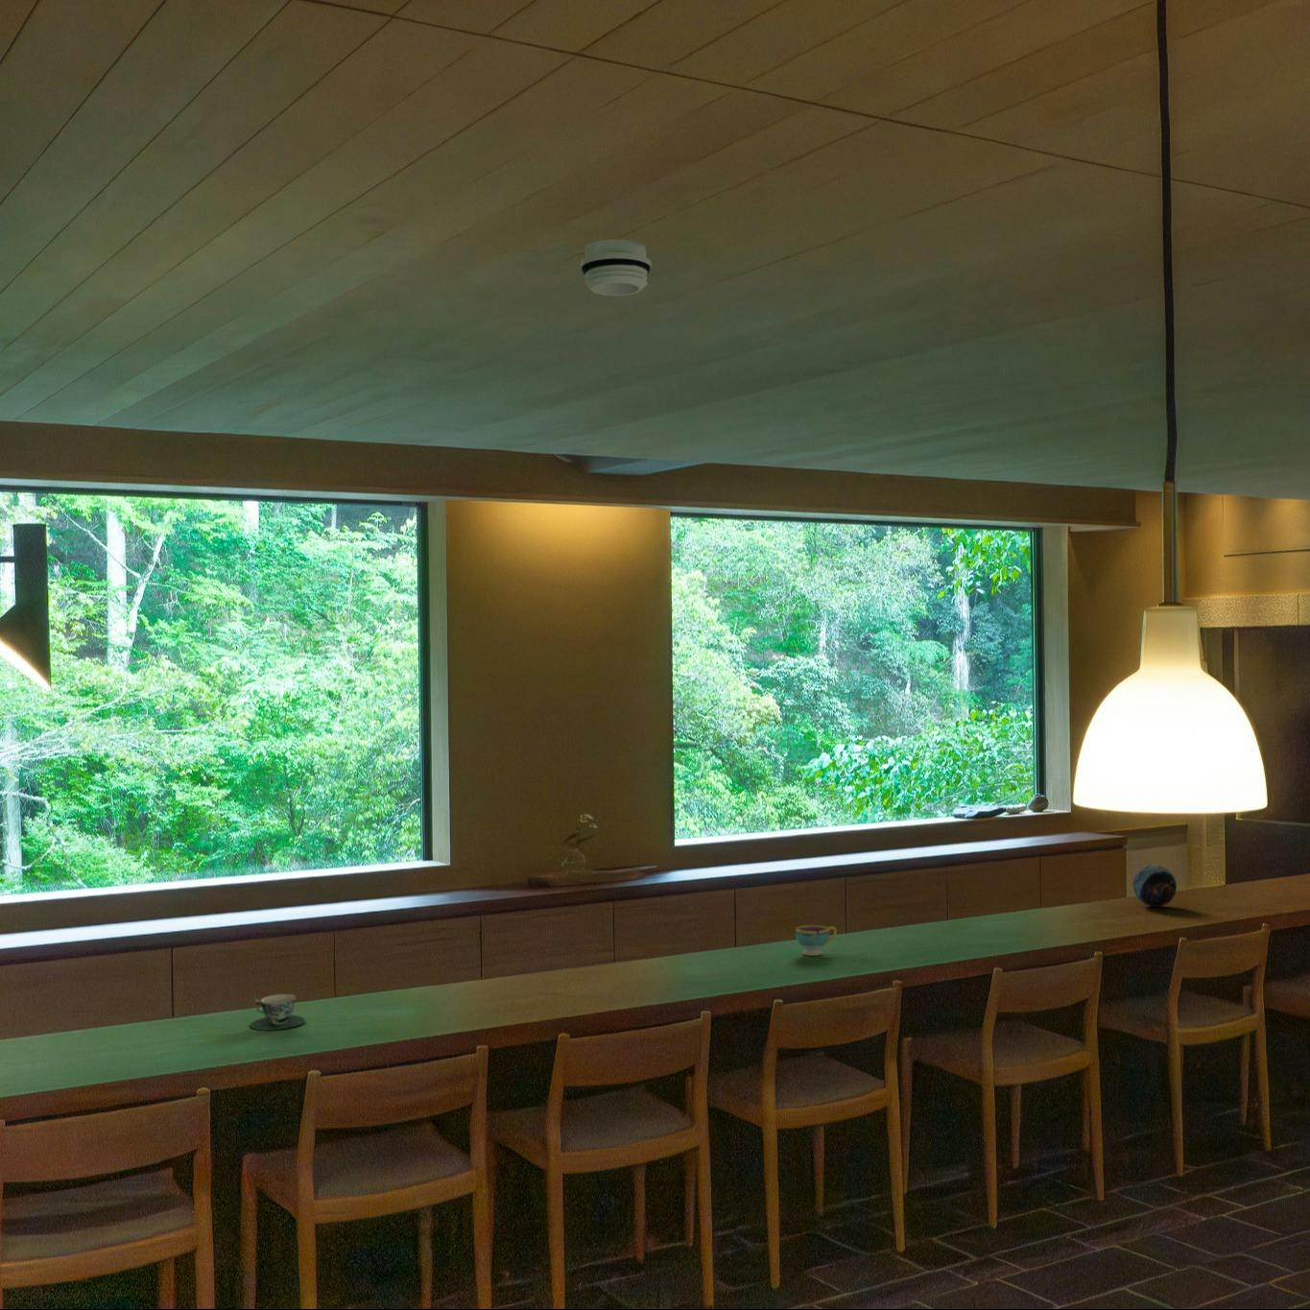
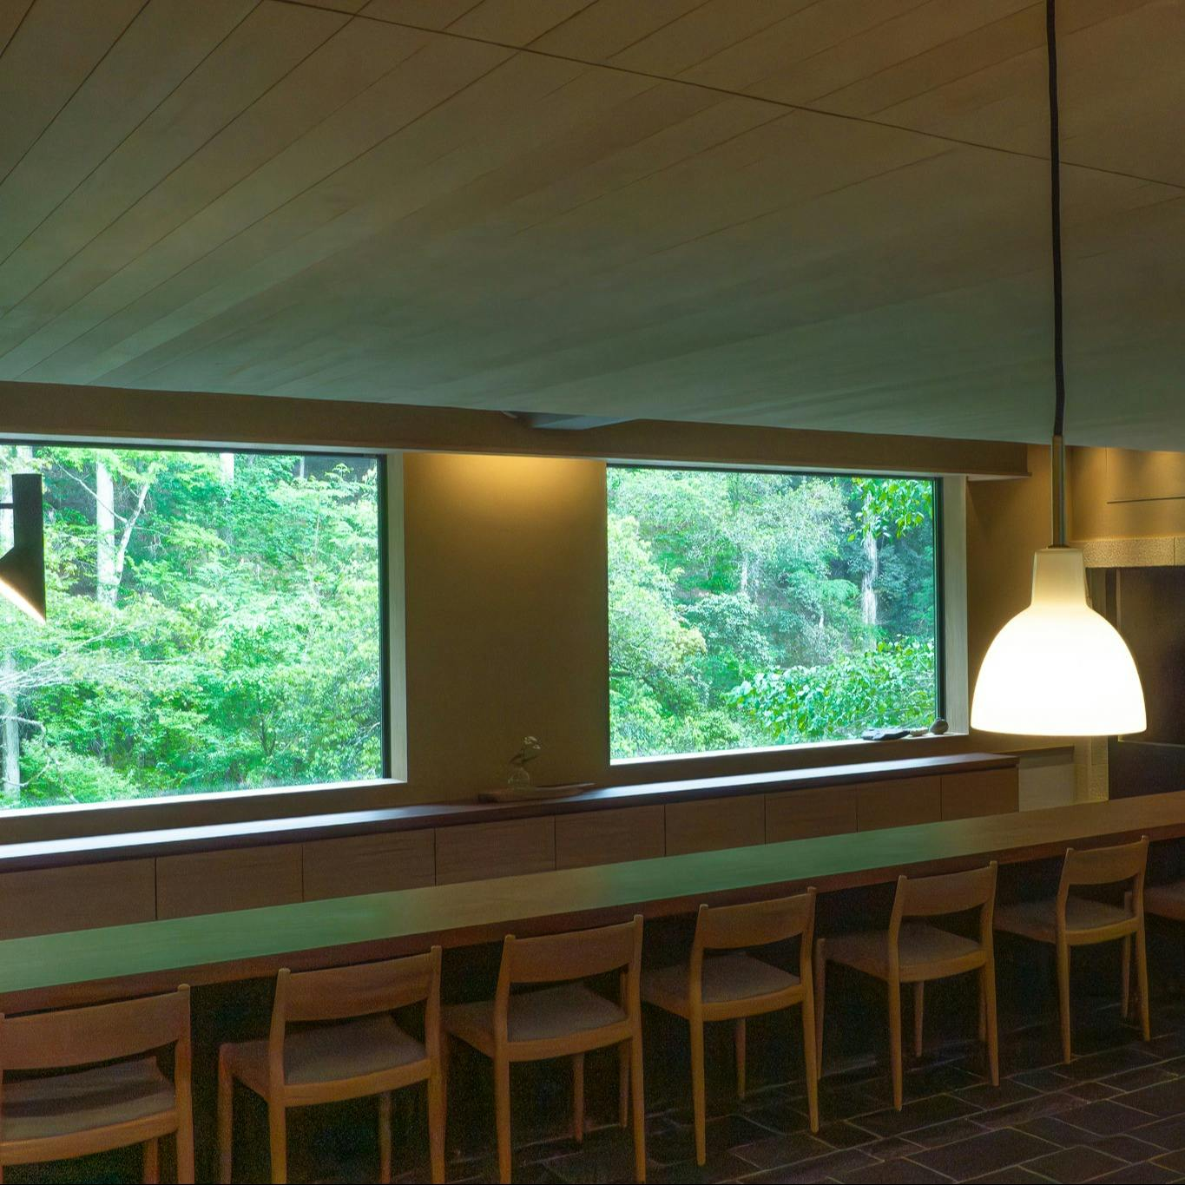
- teacup (277, 1010)
- smoke detector (615, 268)
- decorative orb (1154, 885)
- teacup (815, 941)
